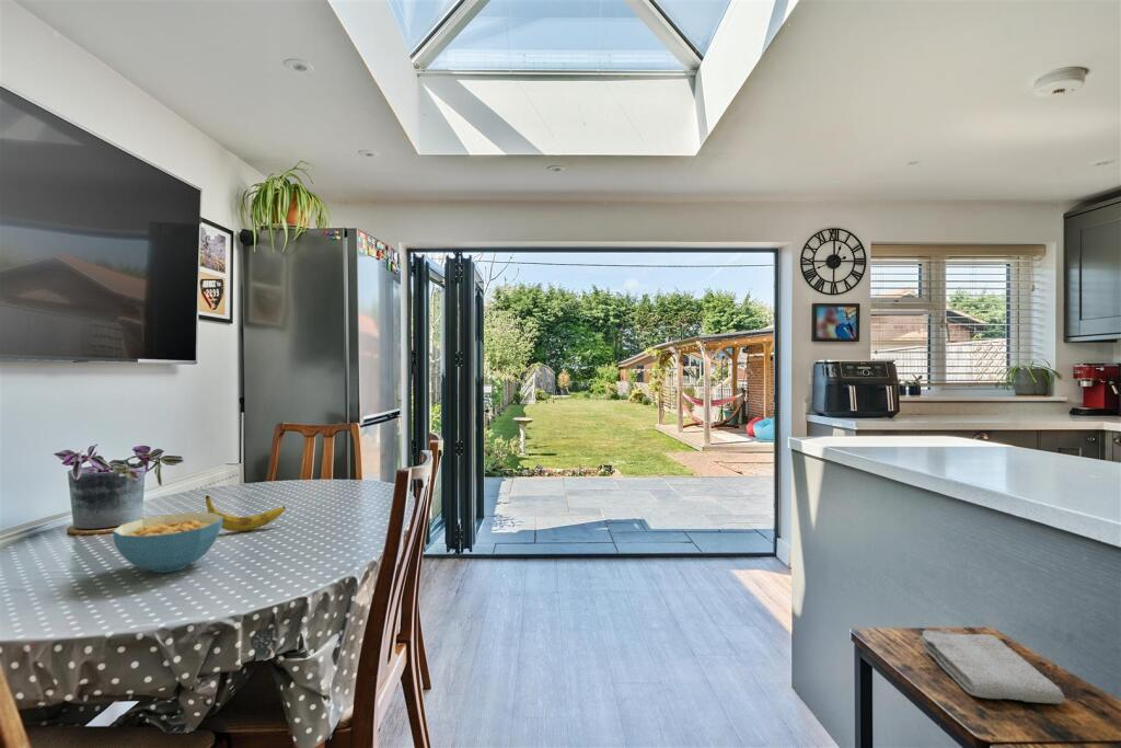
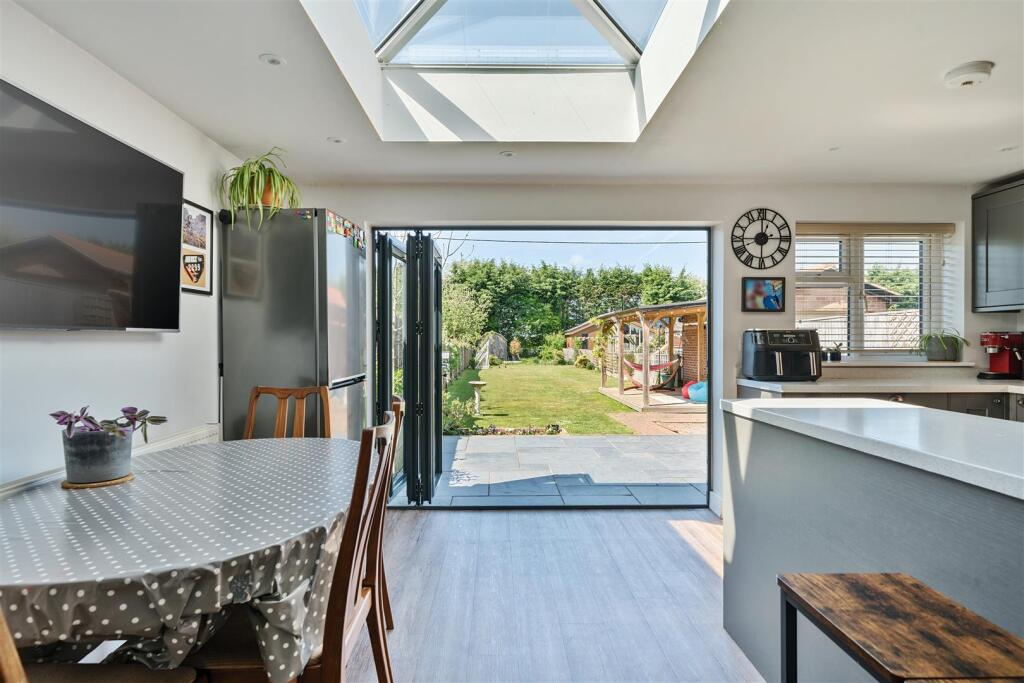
- cereal bowl (170, 545)
- banana (250, 516)
- washcloth (983, 661)
